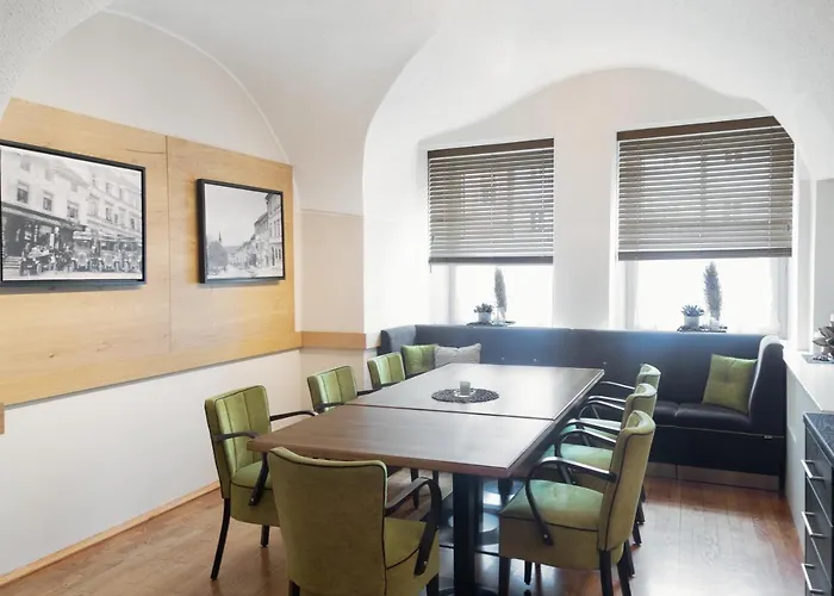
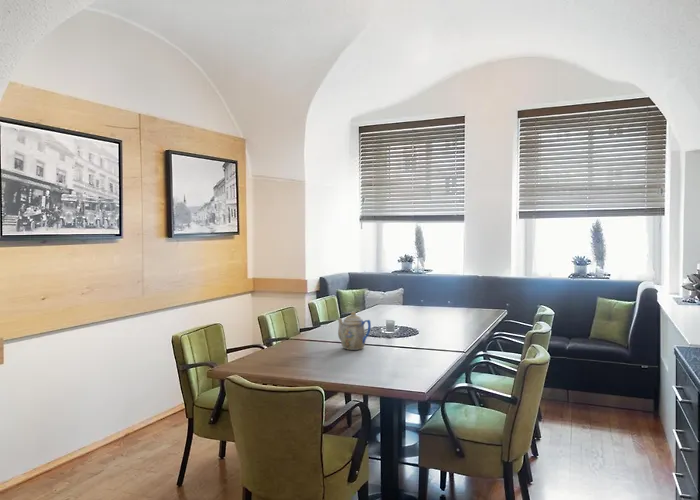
+ teapot (353, 330)
